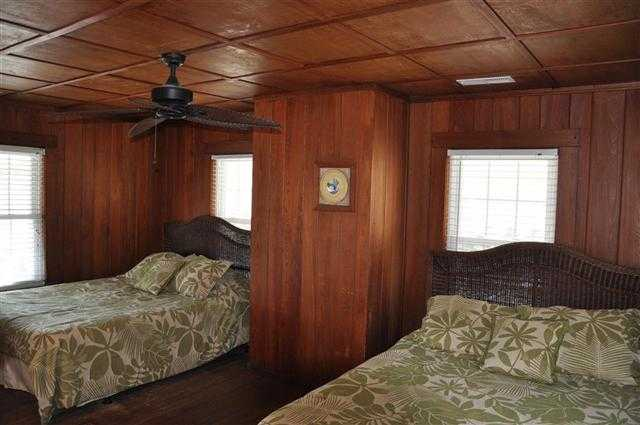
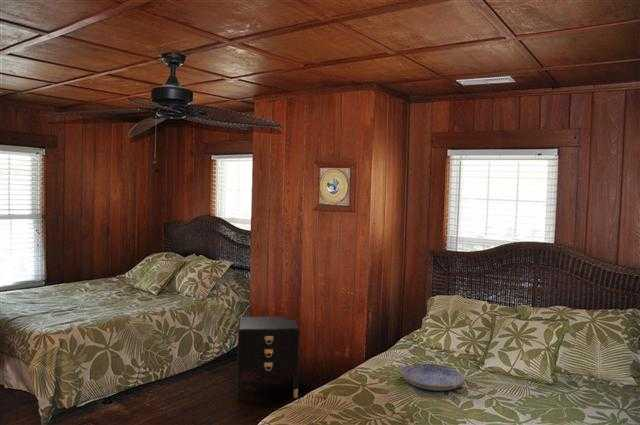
+ nightstand (267, 355)
+ serving tray (432, 375)
